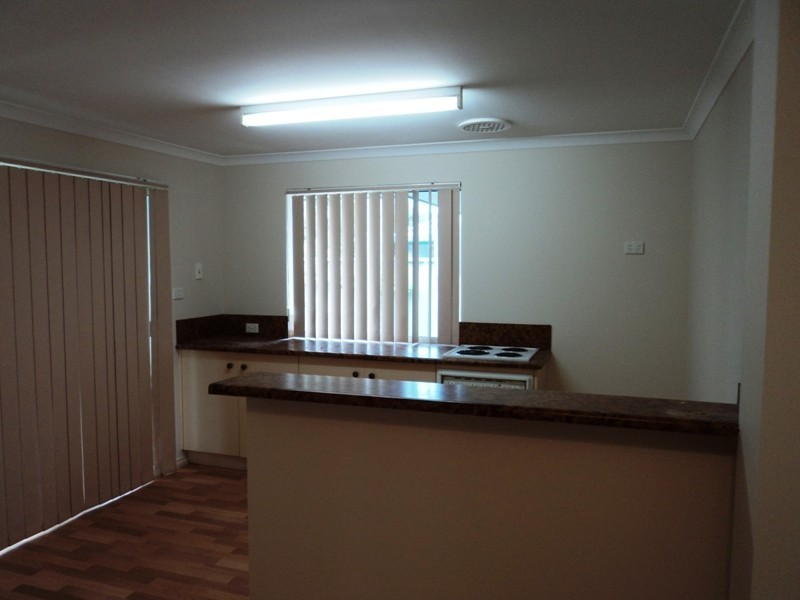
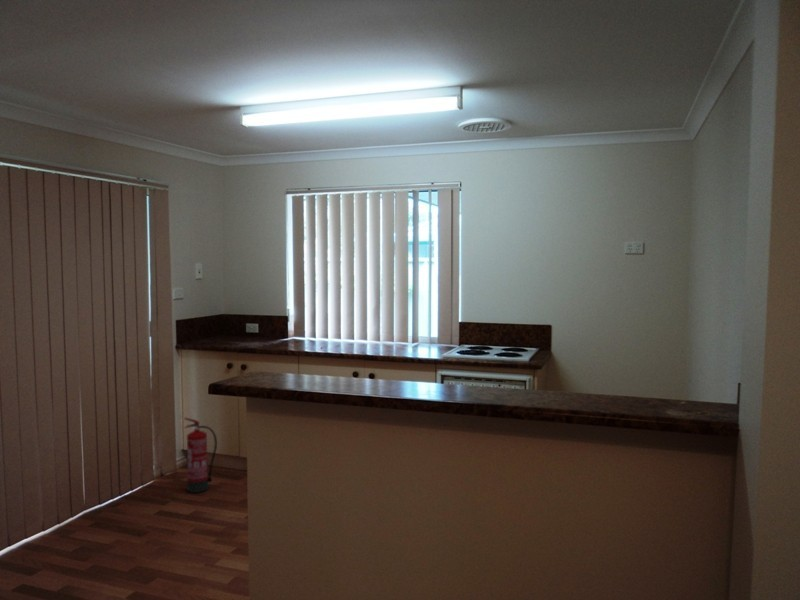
+ fire extinguisher (200, 453)
